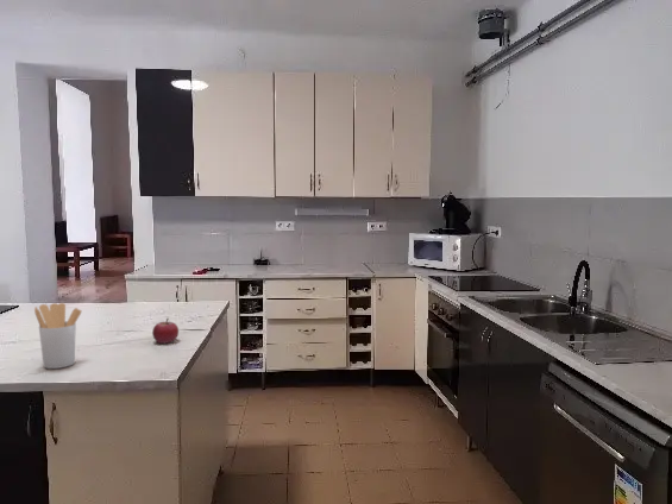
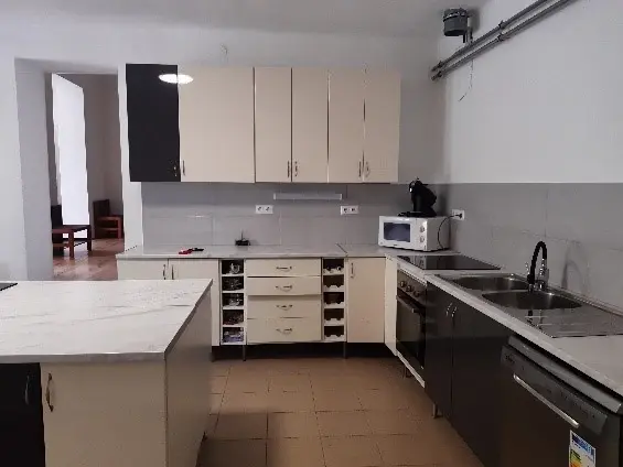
- fruit (165, 329)
- utensil holder (56, 333)
